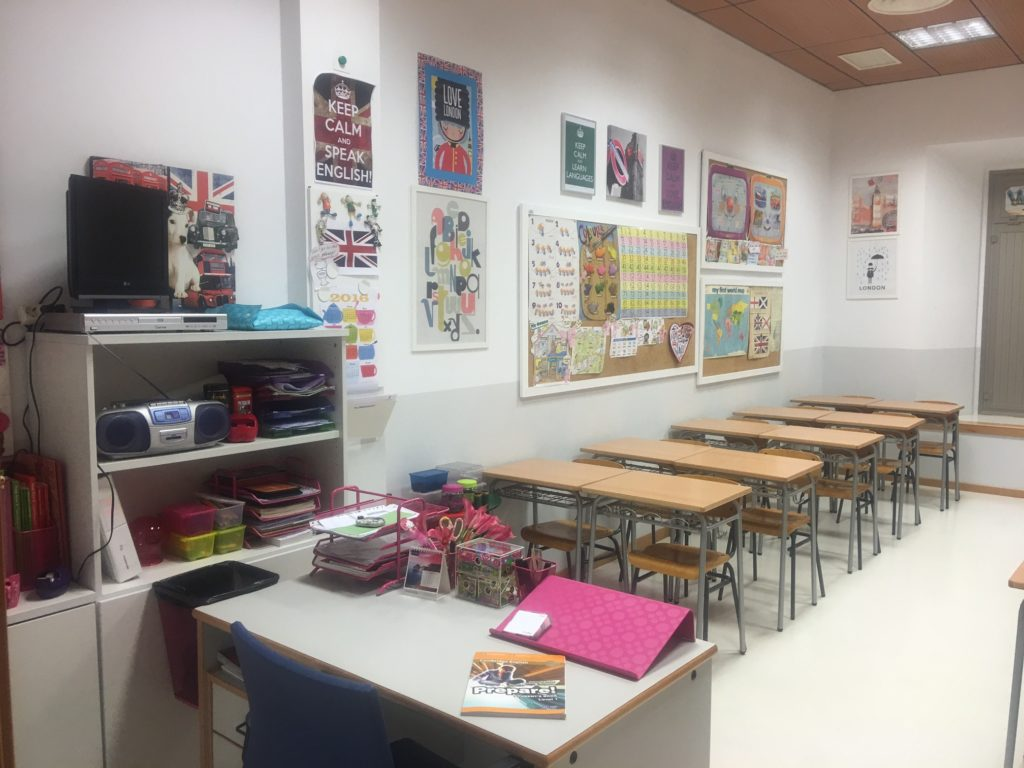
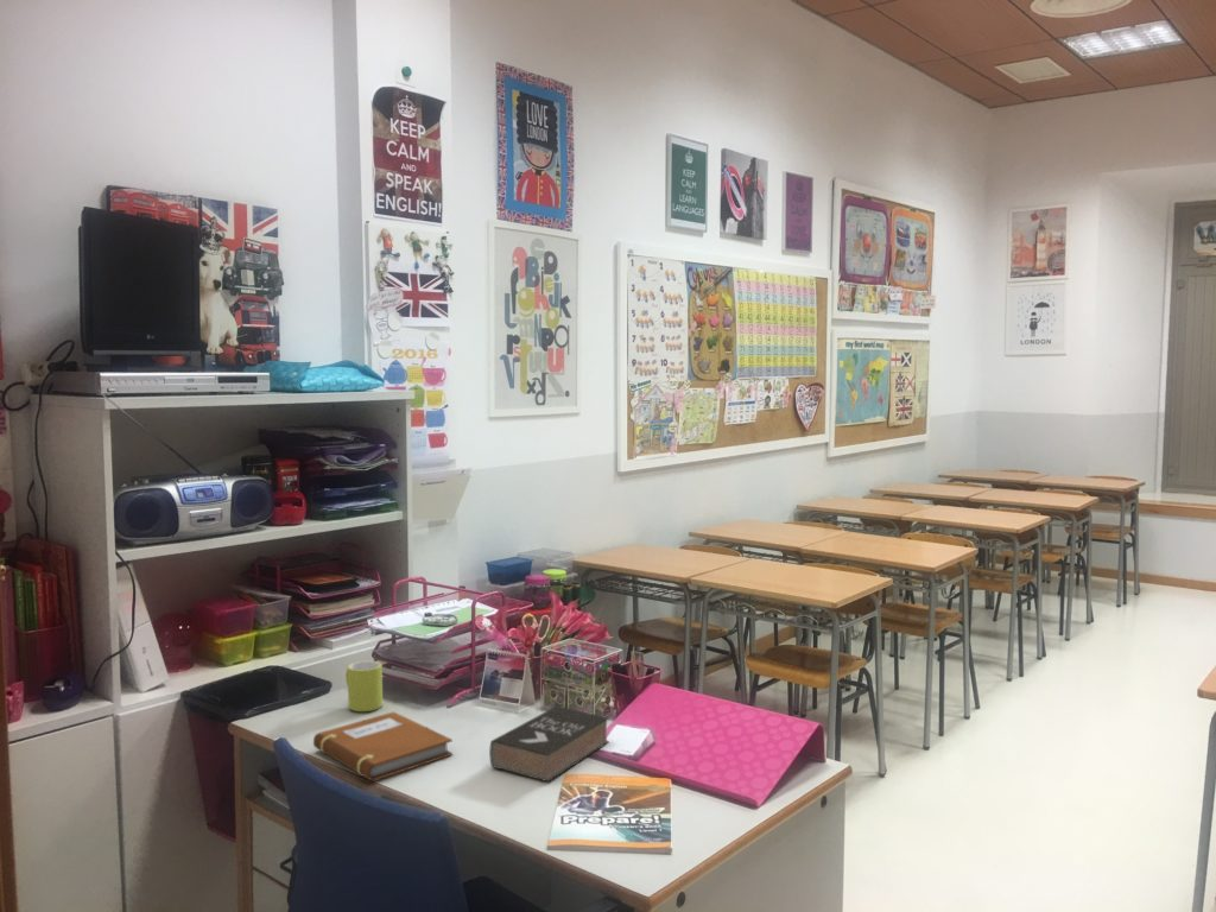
+ book (551, 741)
+ mug (361, 684)
+ notebook (380, 743)
